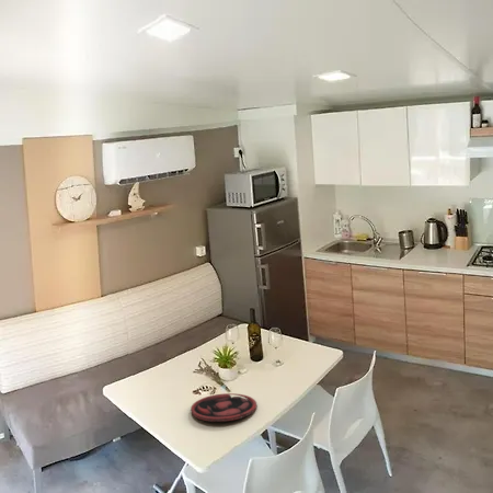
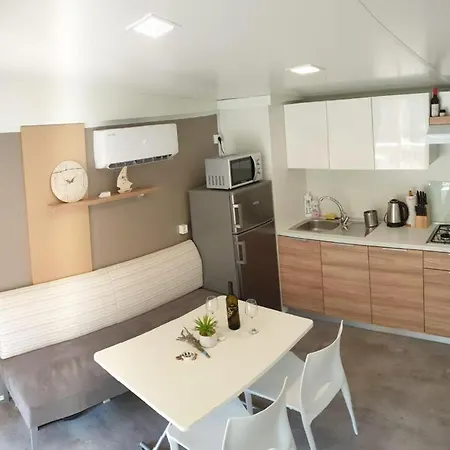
- plate (223, 405)
